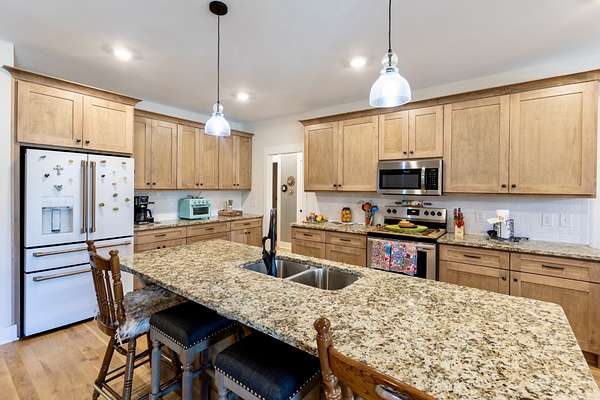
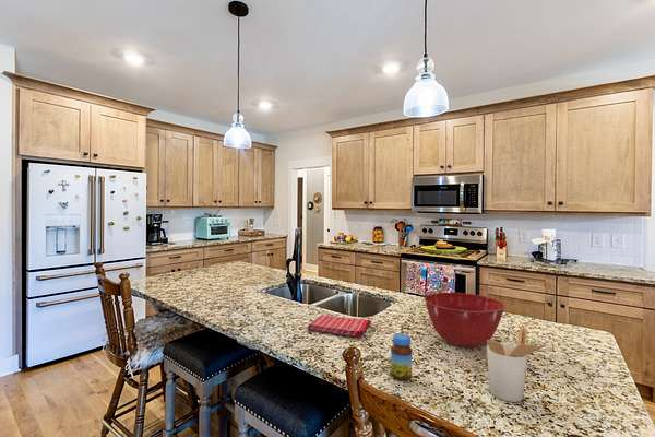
+ dish towel (340, 323)
+ jar (401, 355)
+ utensil holder (513, 365)
+ mixing bowl (462, 320)
